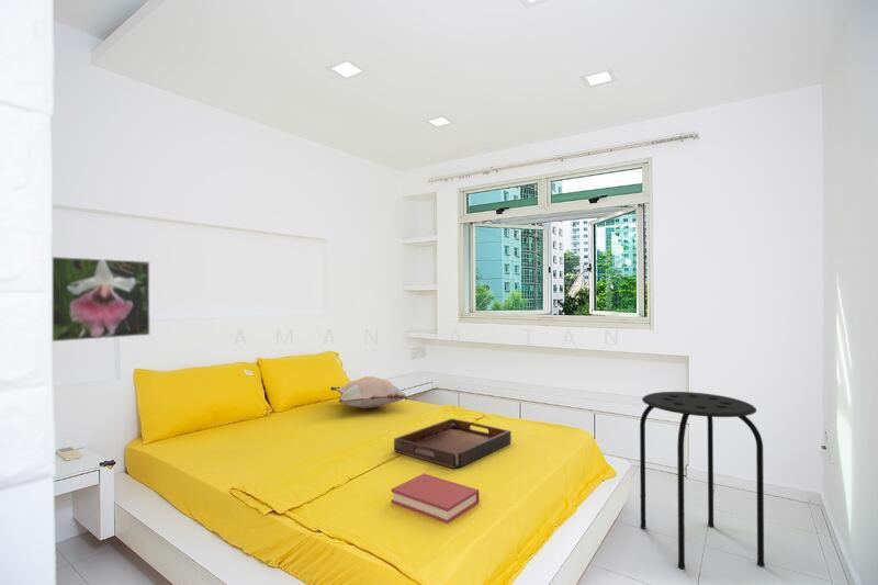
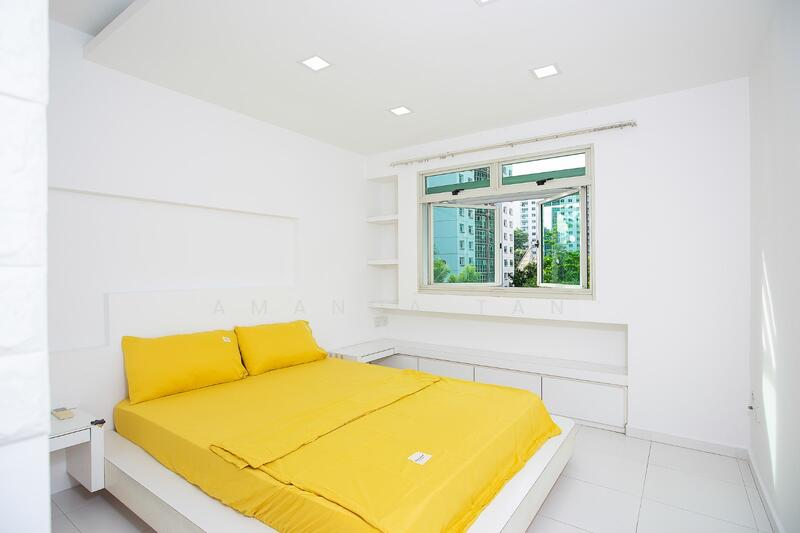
- decorative pillow (367, 392)
- hardback book (435, 496)
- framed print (95, 299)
- stool (708, 472)
- serving tray (453, 440)
